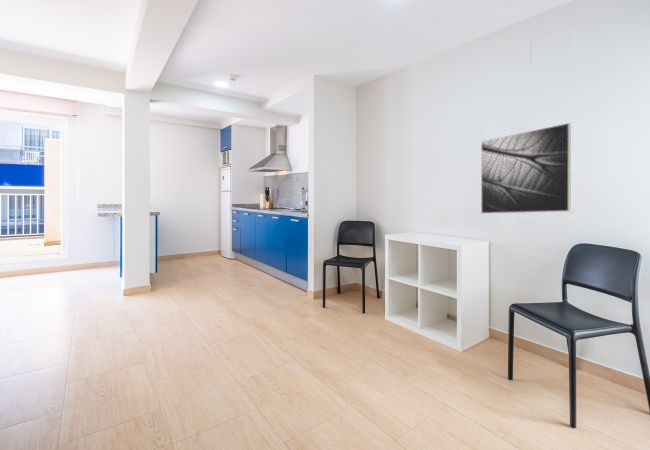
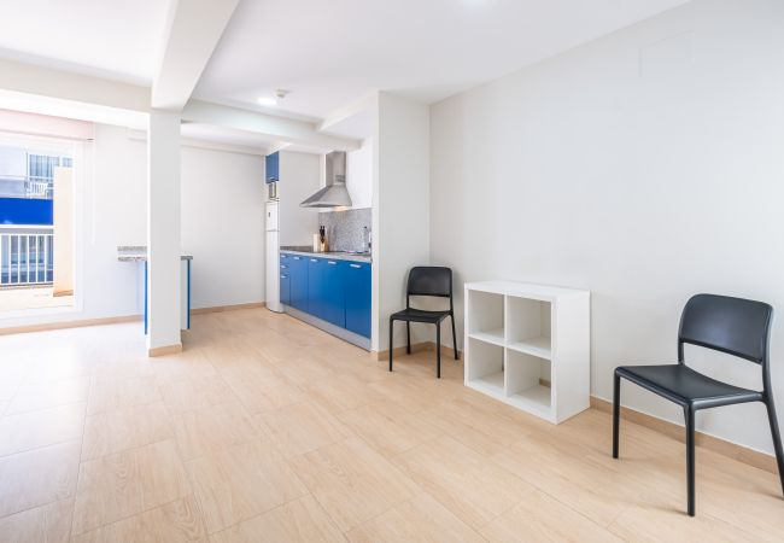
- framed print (521, 172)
